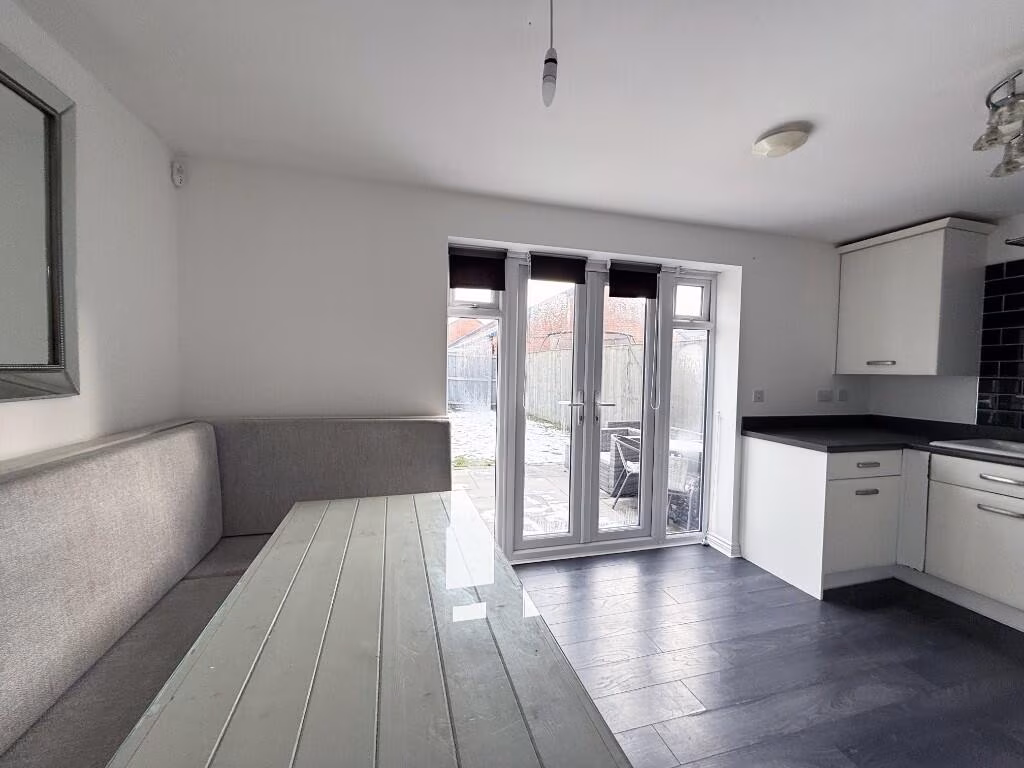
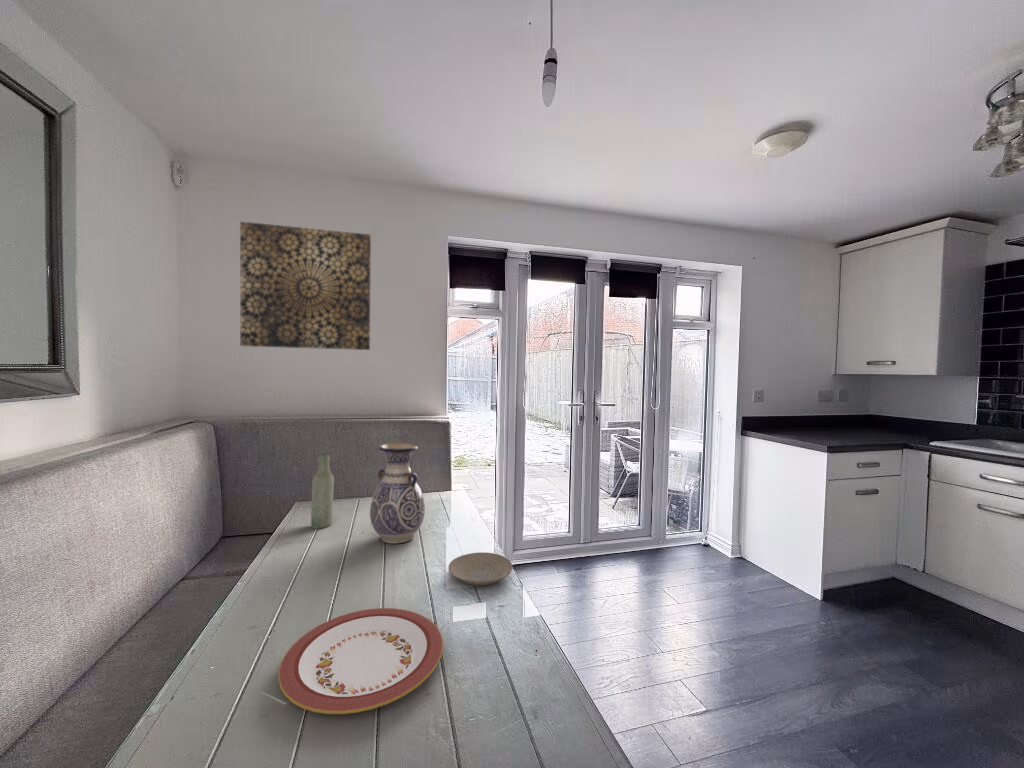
+ plate (480, 570)
+ wall art (308, 288)
+ bottle (322, 490)
+ plate (365, 656)
+ vase (398, 491)
